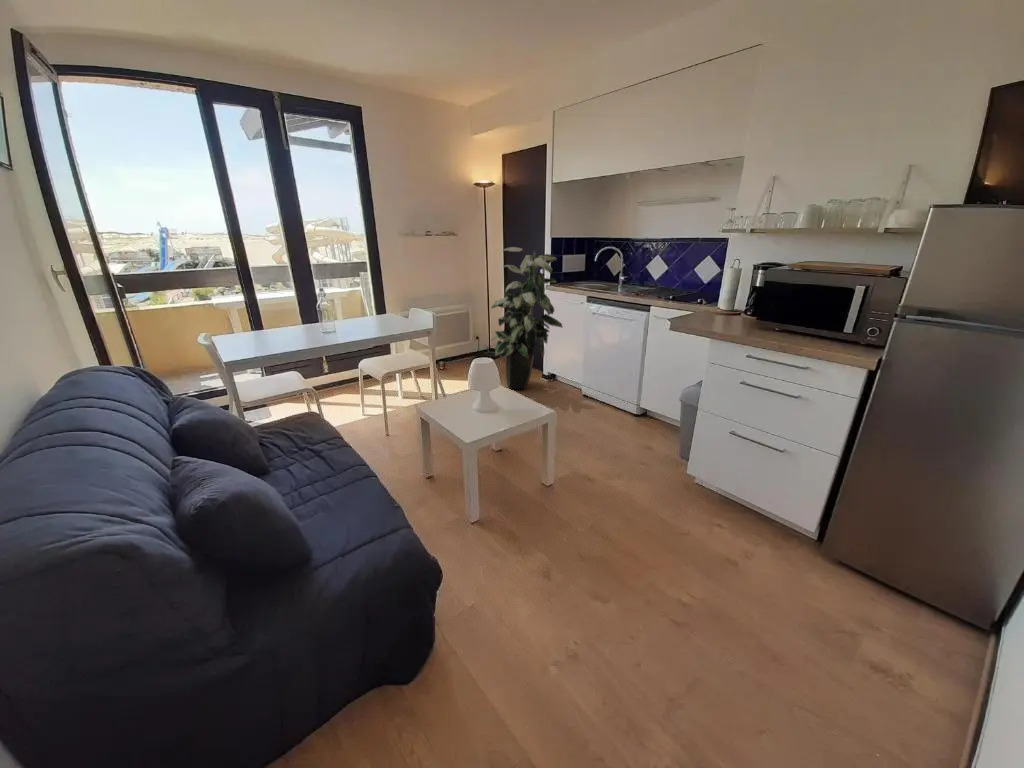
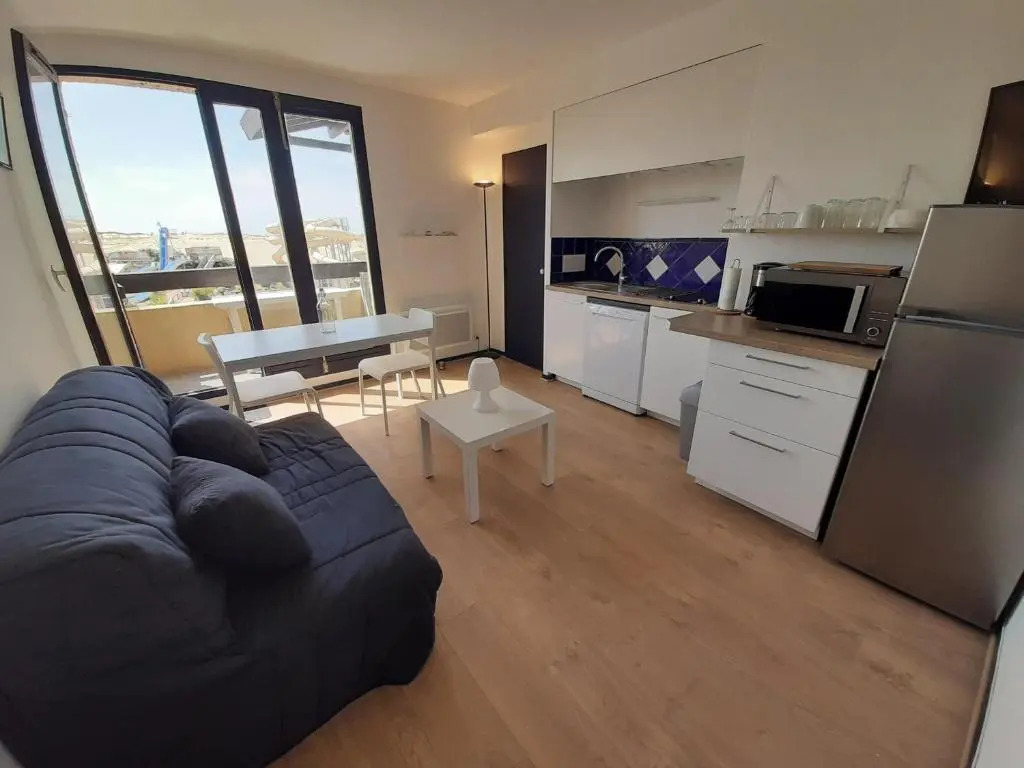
- indoor plant (522, 320)
